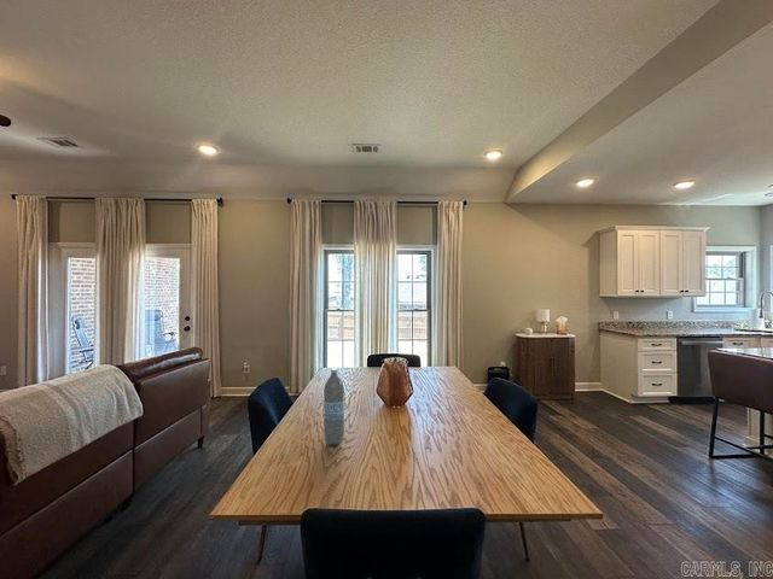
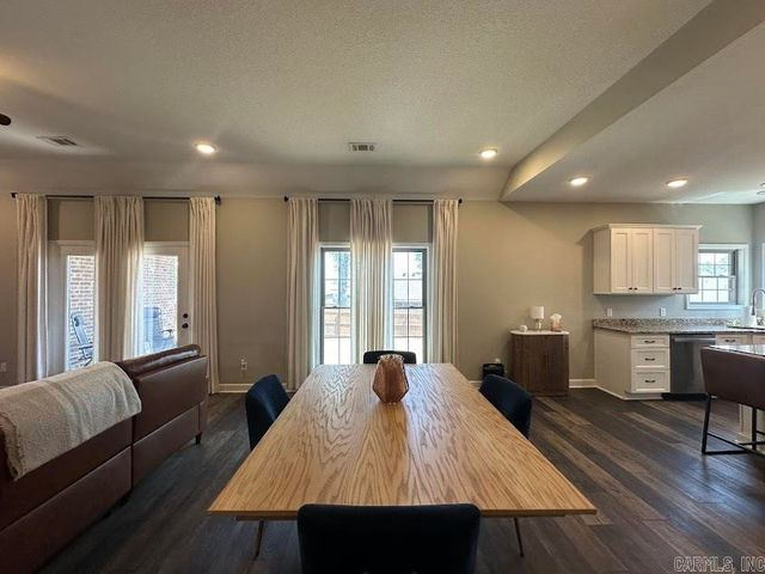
- water bottle (333, 405)
